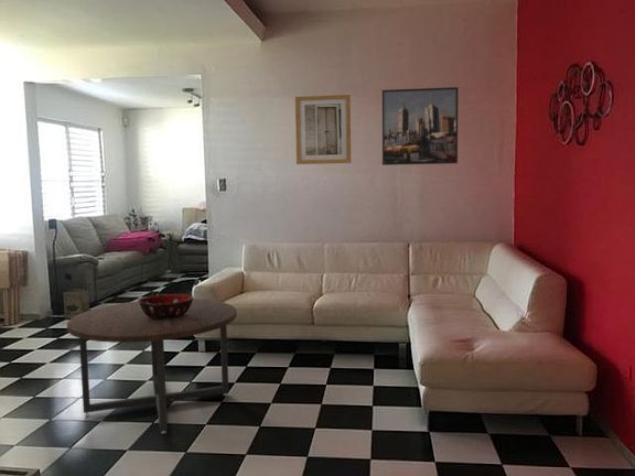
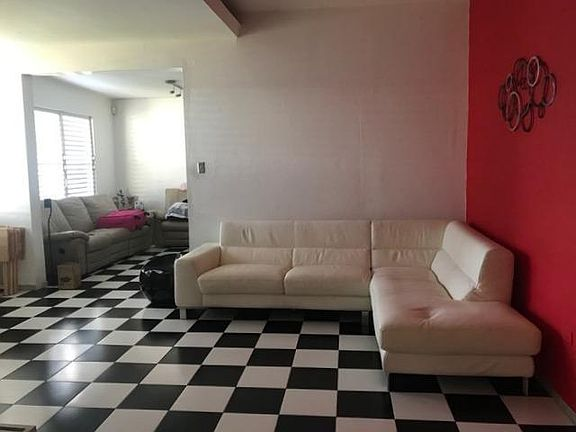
- coffee table (157, 359)
- decorative bowl (166, 306)
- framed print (419, 127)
- wall art (323, 129)
